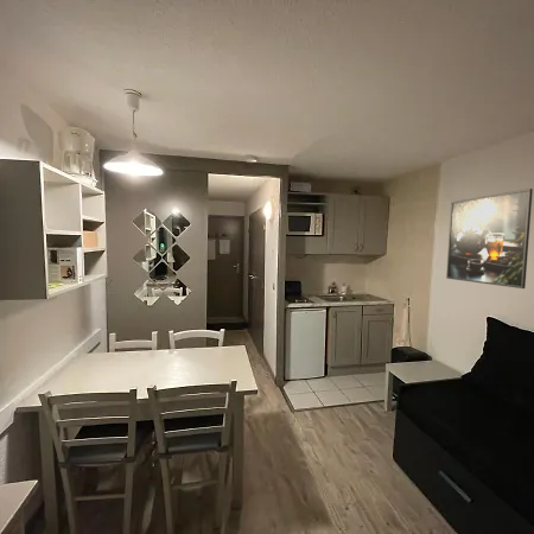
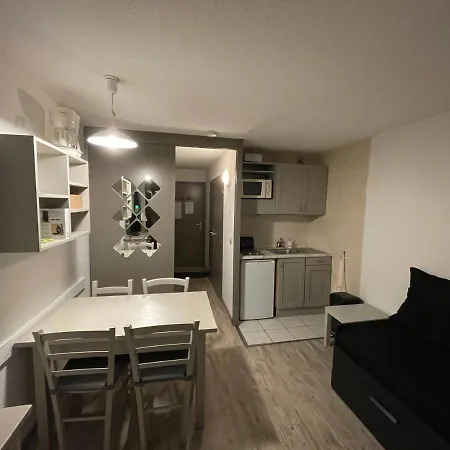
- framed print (483, 240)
